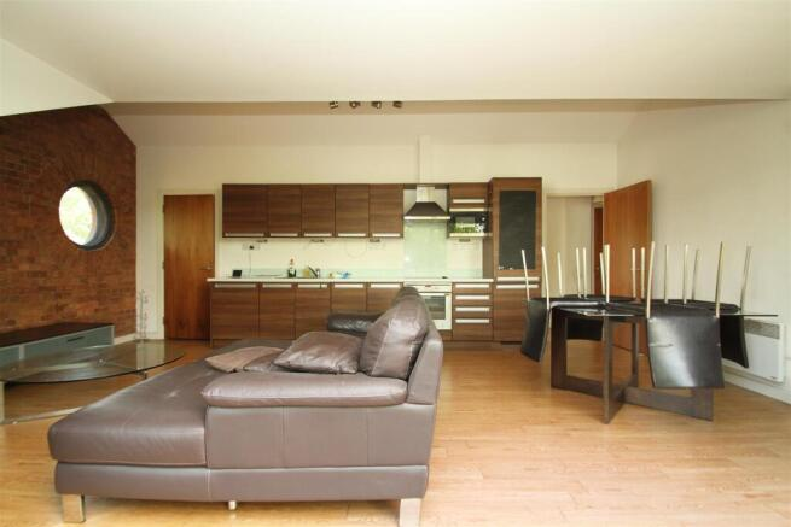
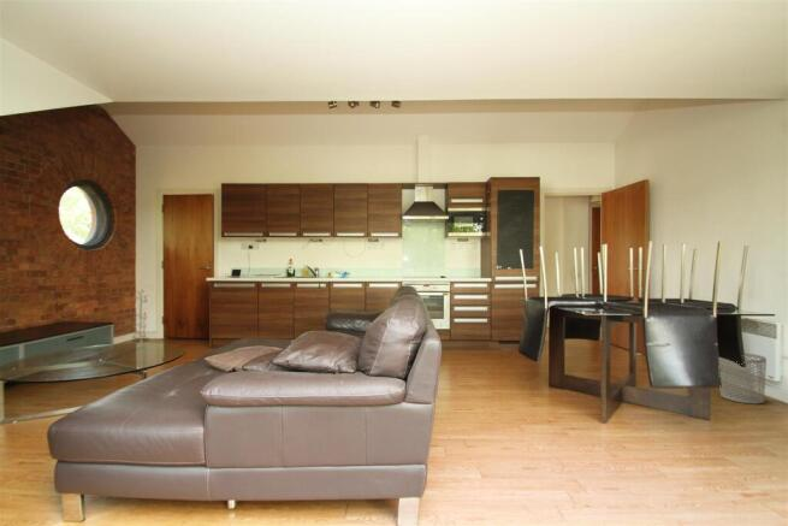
+ waste bin (741, 377)
